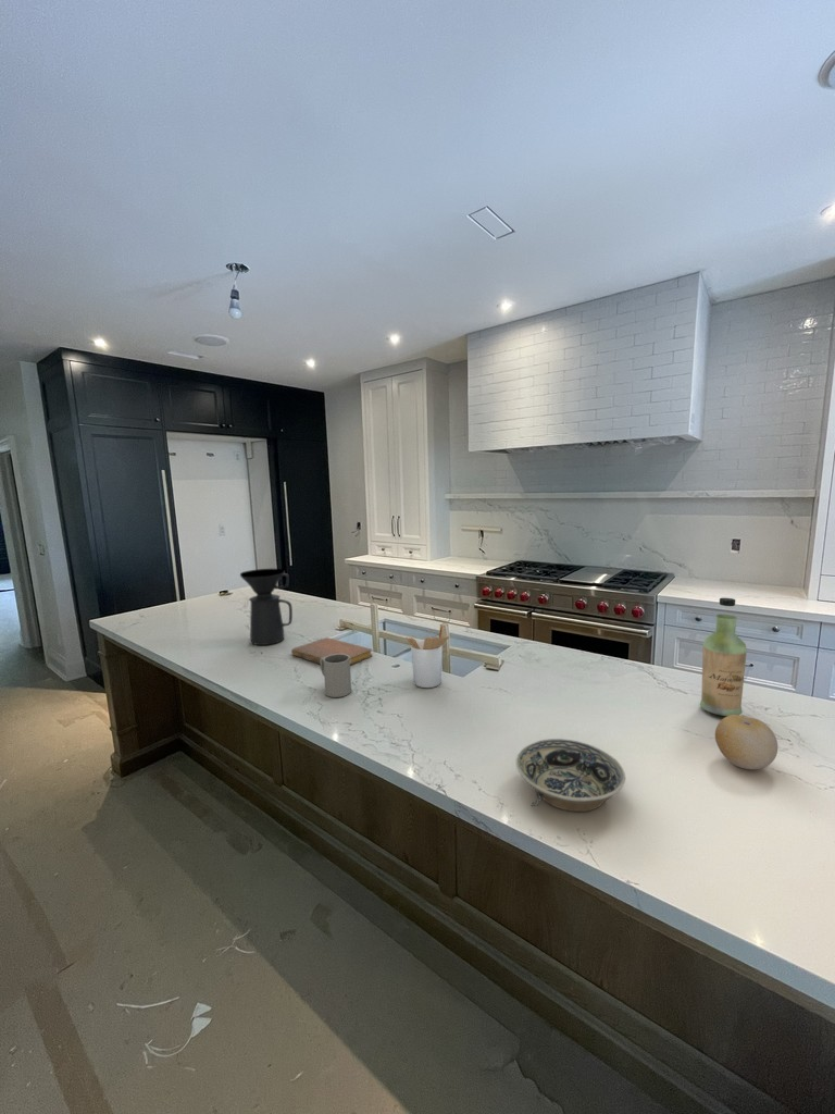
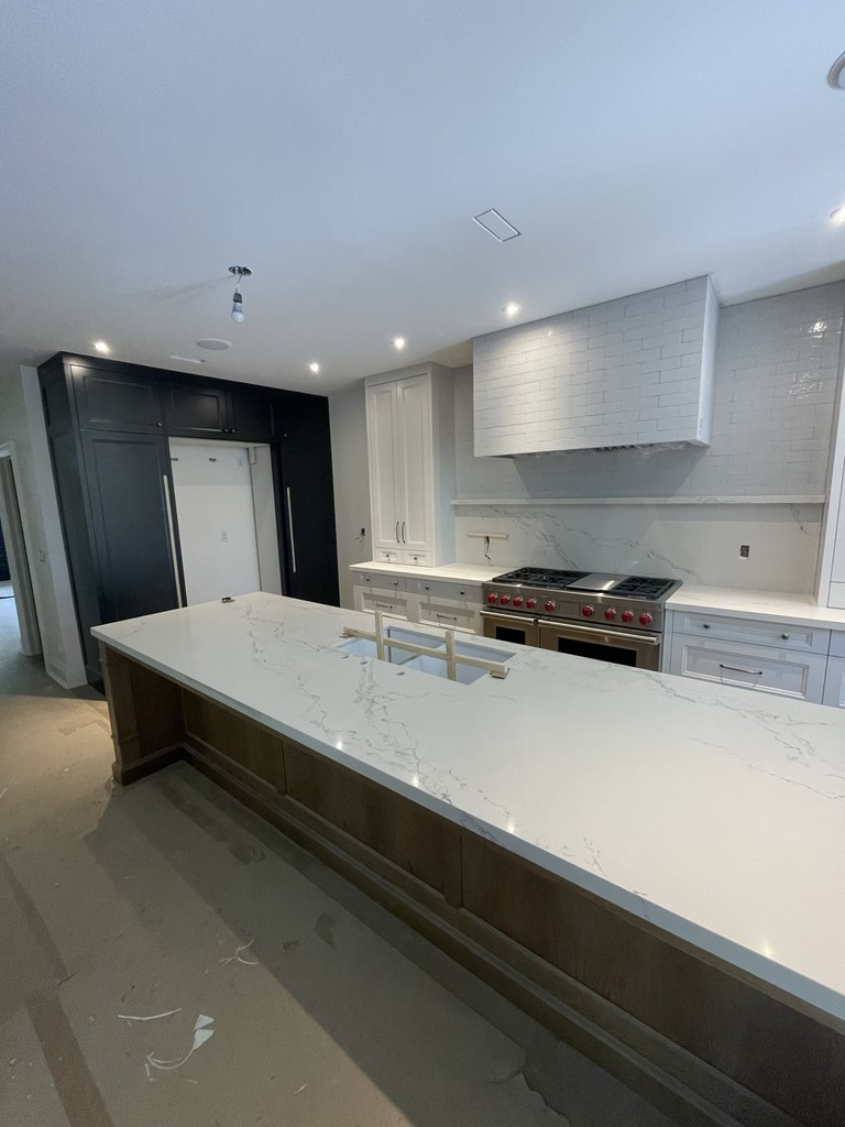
- coffee maker (265, 606)
- bottle (723, 656)
- utensil holder (429, 656)
- mug (333, 672)
- fruit (745, 742)
- notebook (332, 652)
- bowl (568, 778)
